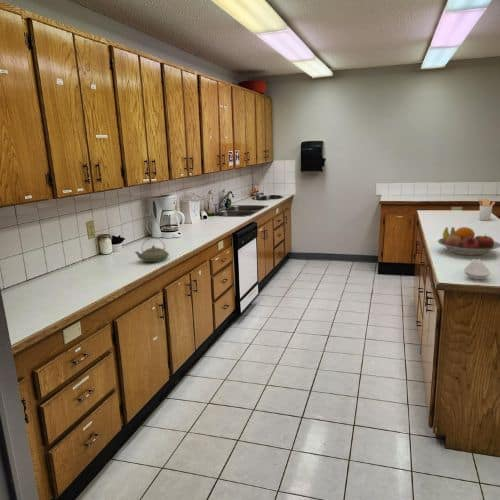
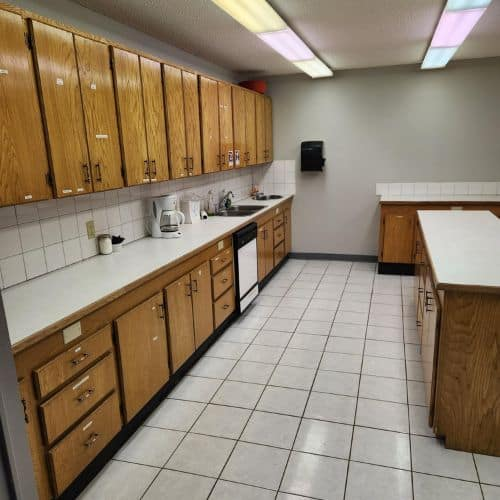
- fruit bowl (468, 240)
- teapot (151, 249)
- utensil holder (485, 209)
- spoon rest (476, 268)
